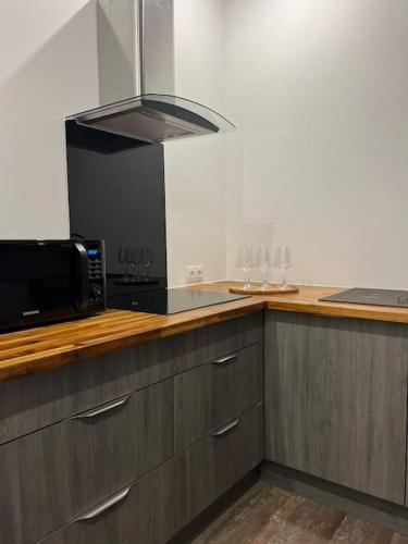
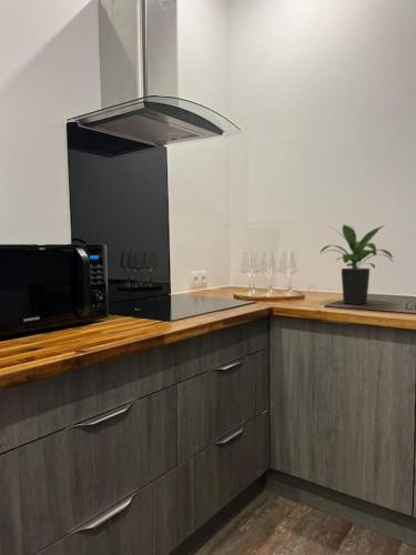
+ potted plant (355, 263)
